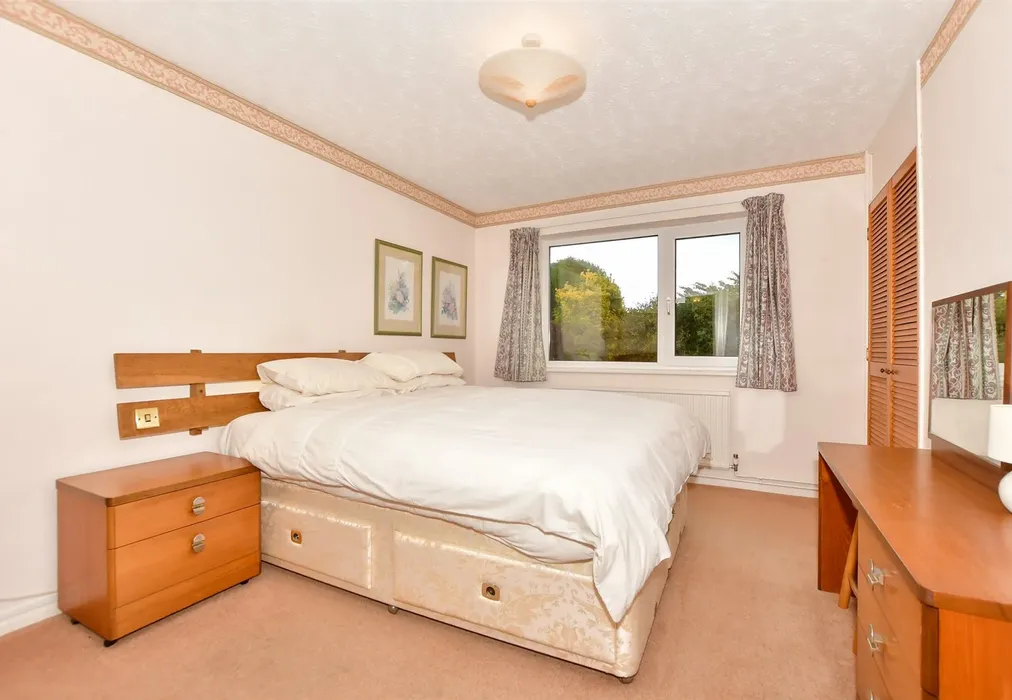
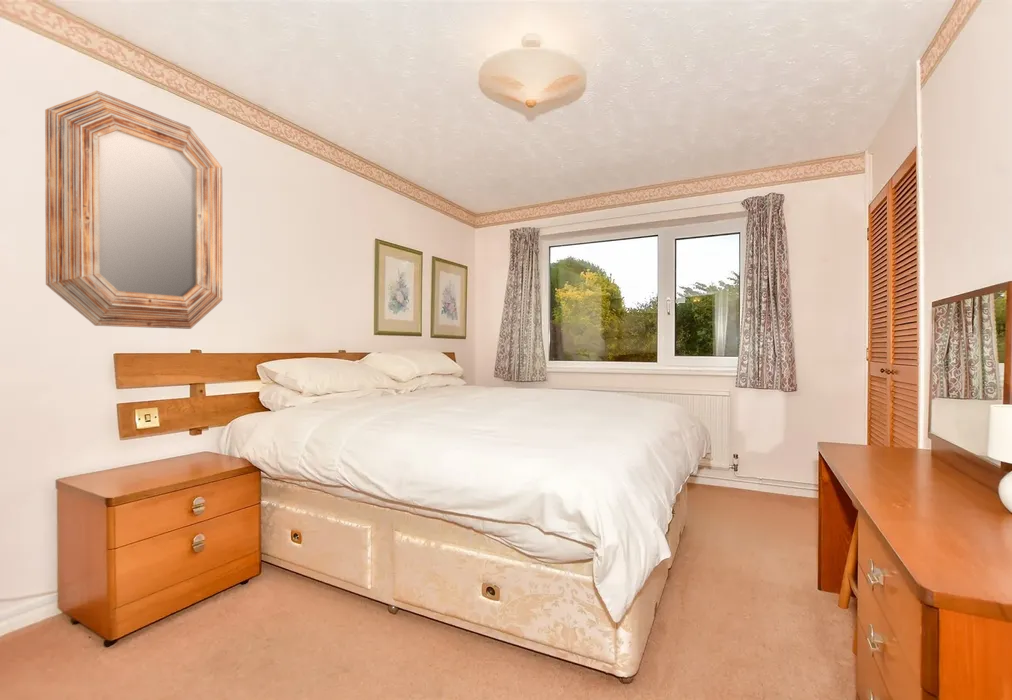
+ home mirror (148, 218)
